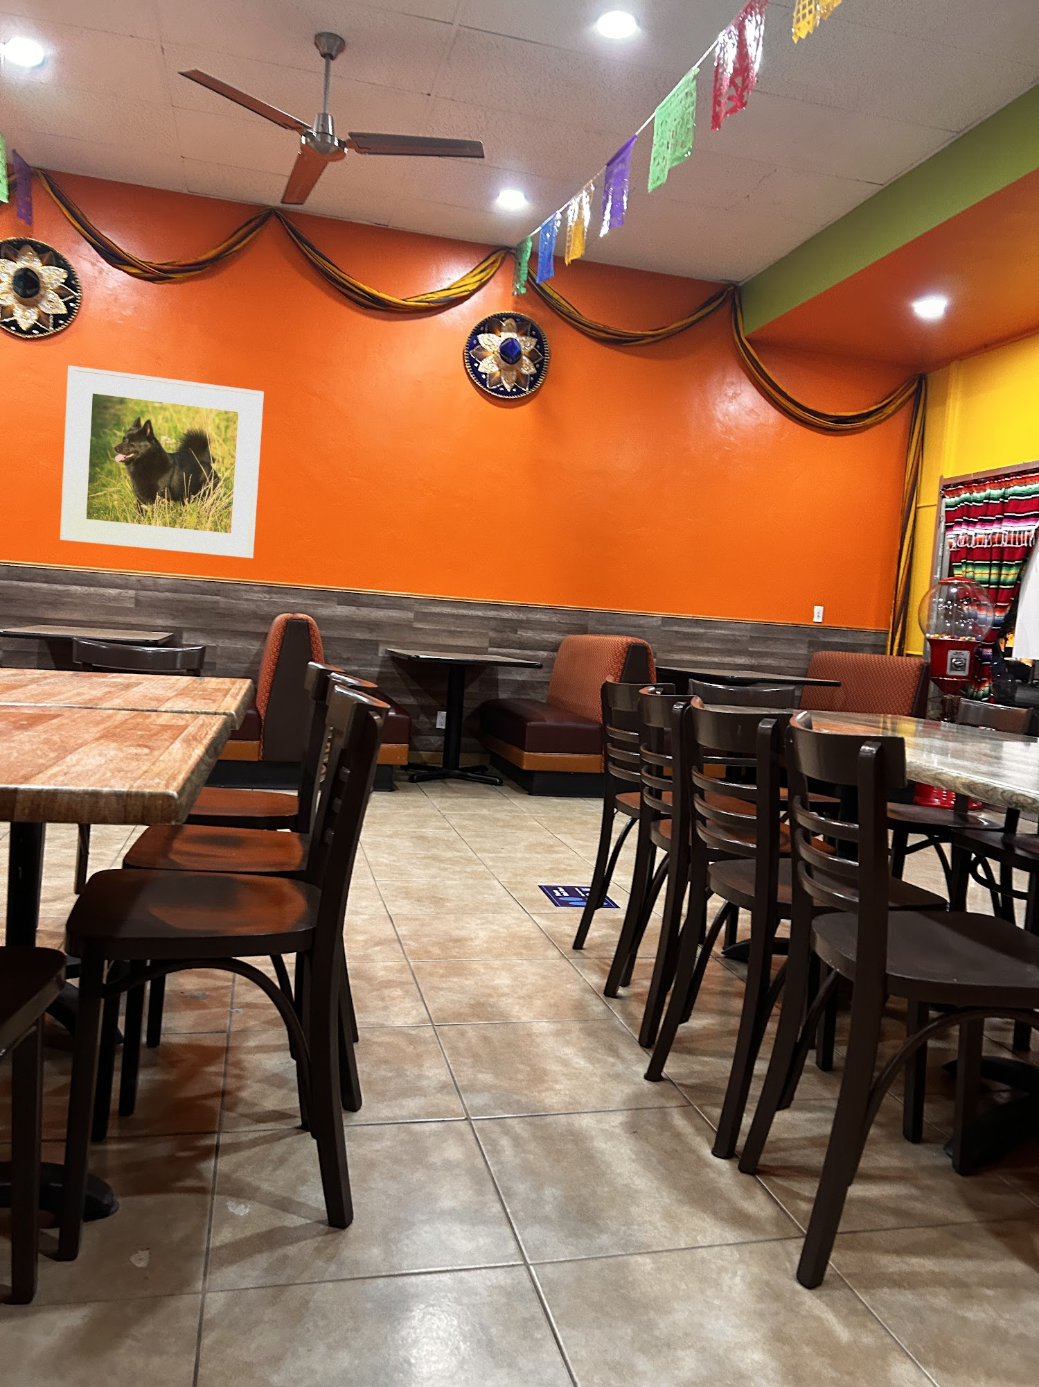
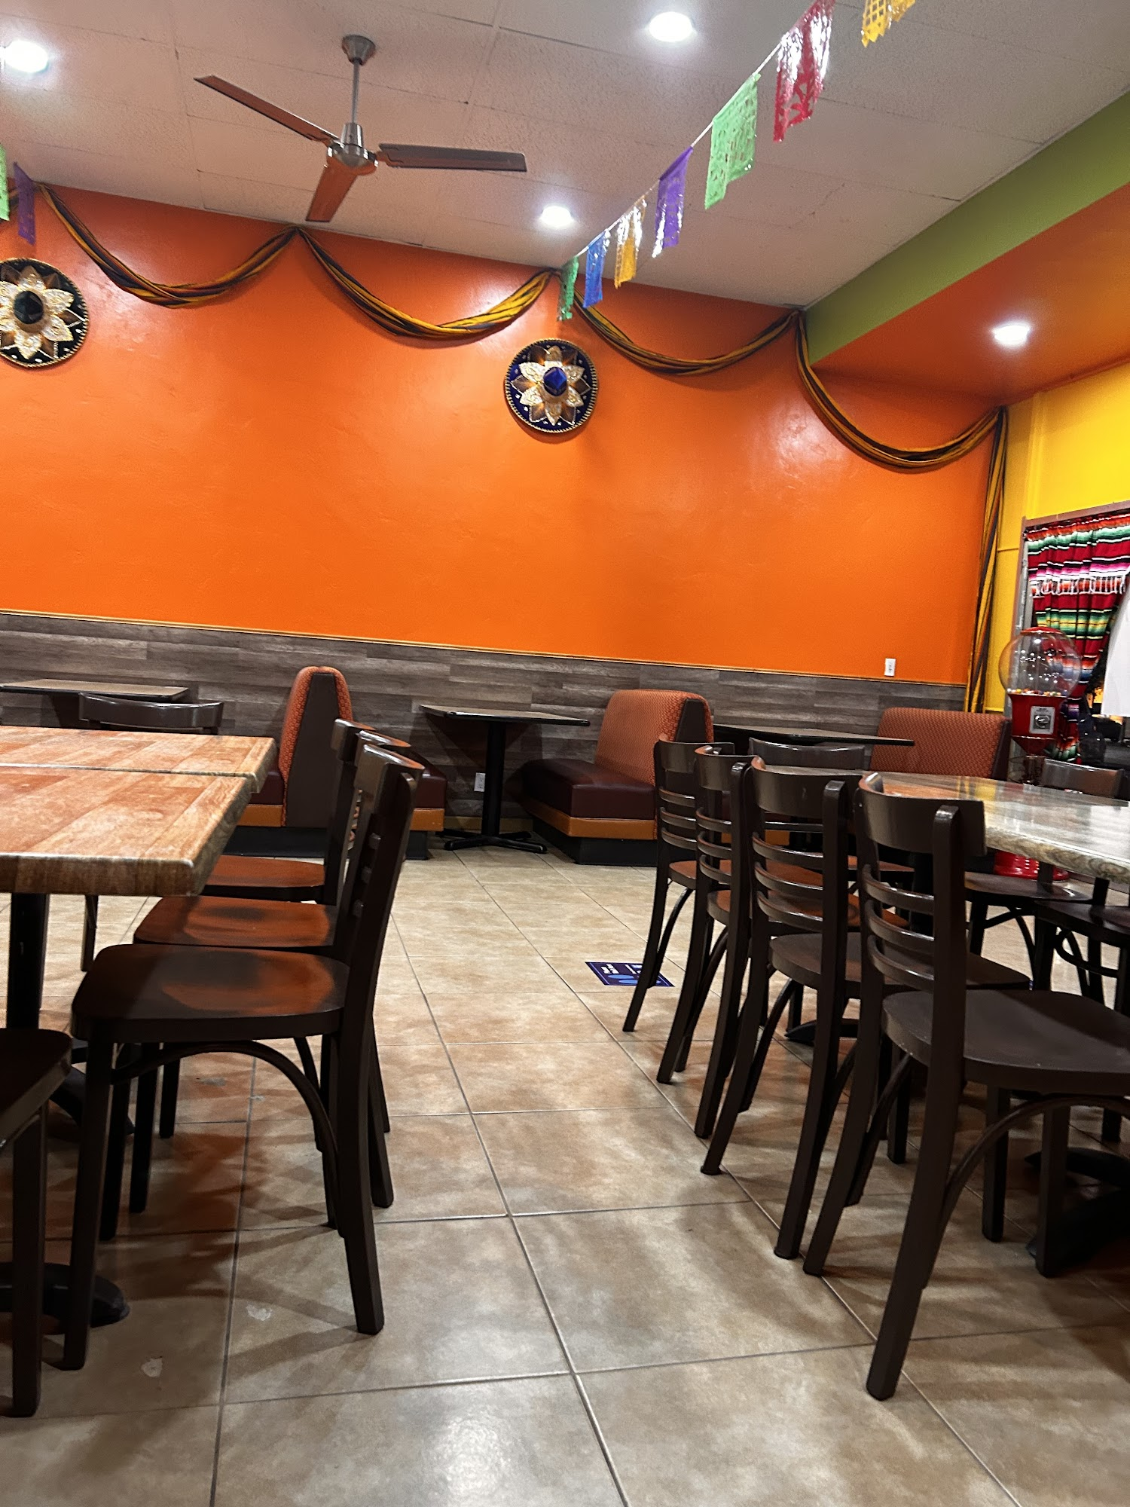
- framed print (163, 464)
